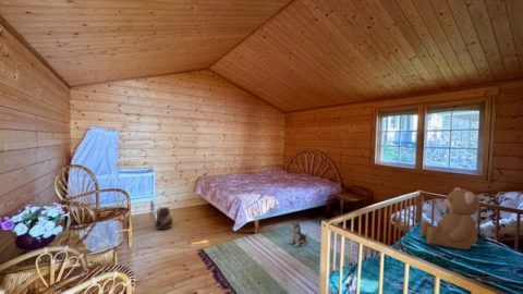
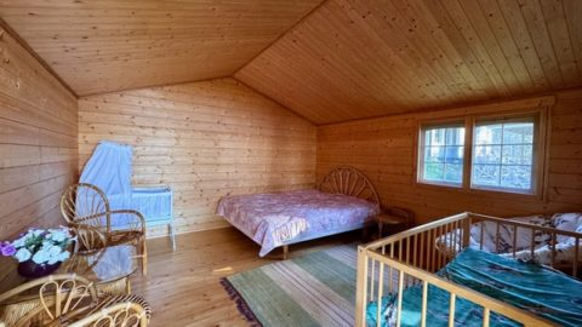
- teddy bear (450, 216)
- plush toy (299, 232)
- ceramic pot (163, 218)
